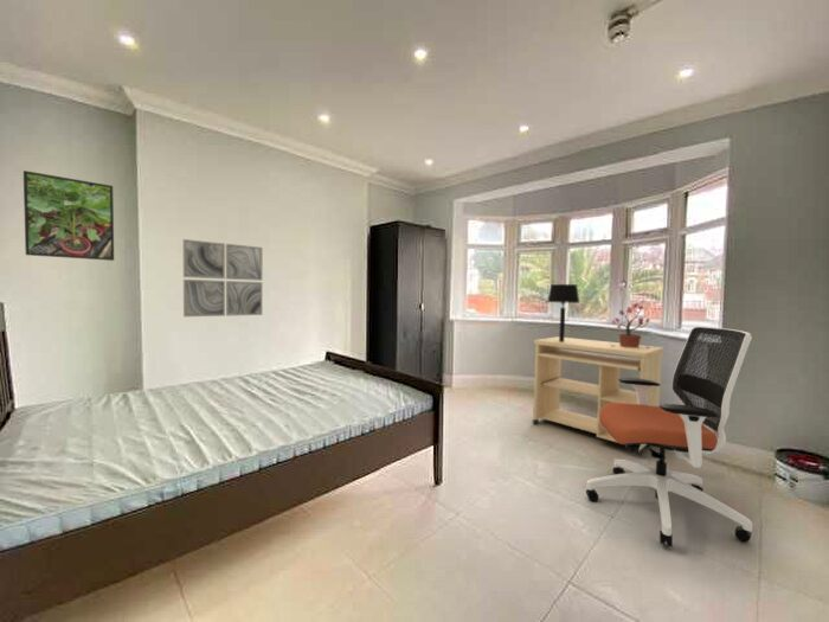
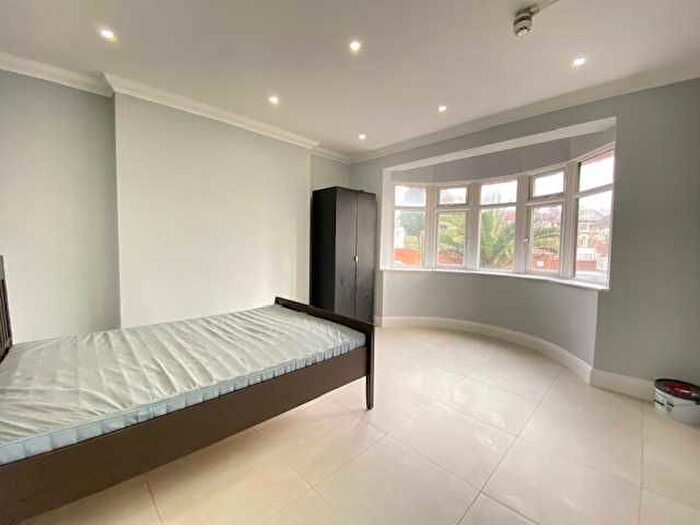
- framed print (71, 218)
- table lamp (563, 313)
- office chair (657, 417)
- potted plant (628, 325)
- desk (593, 387)
- wall art (224, 281)
